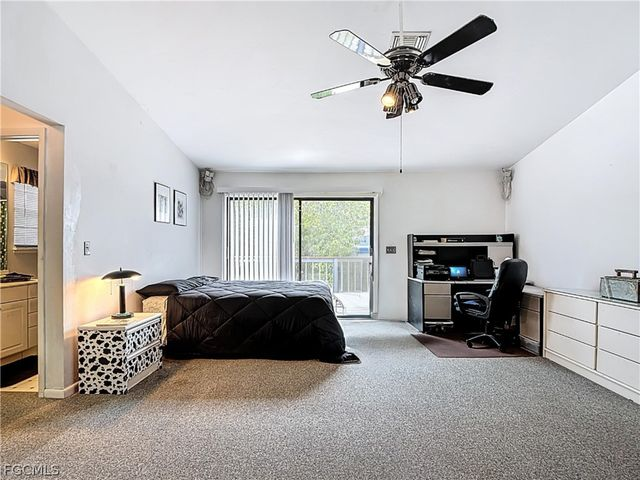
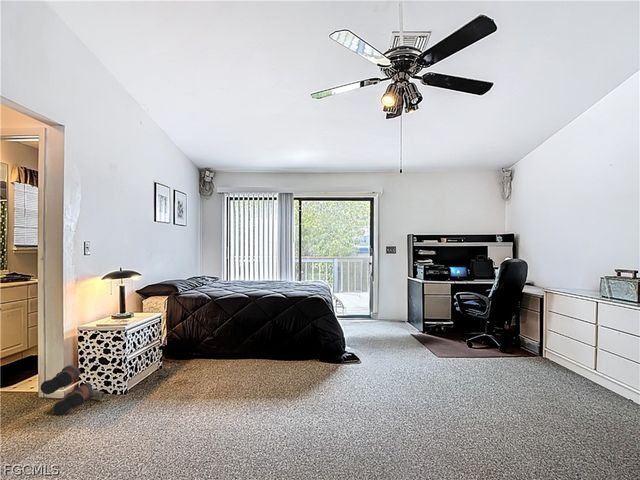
+ boots (75, 388)
